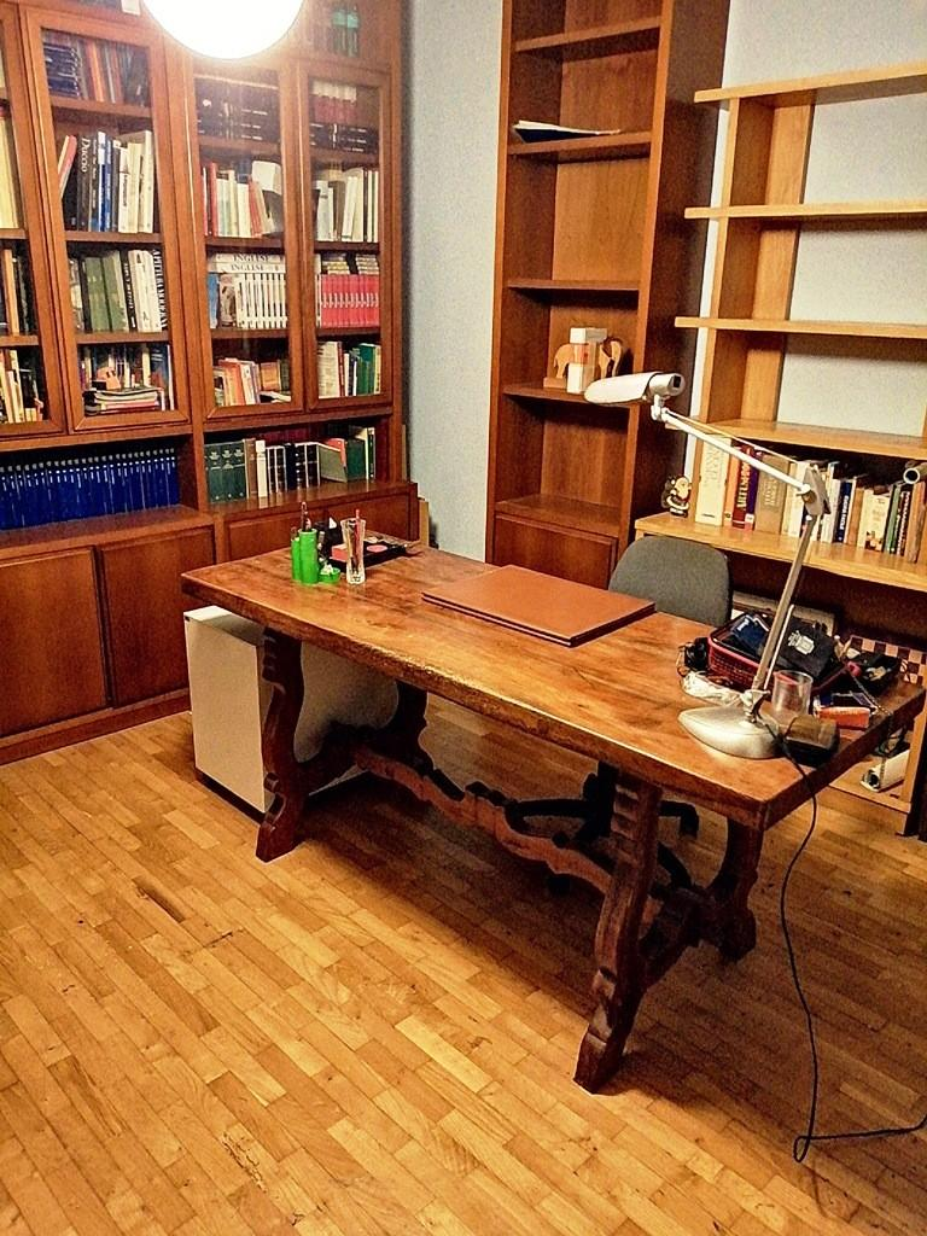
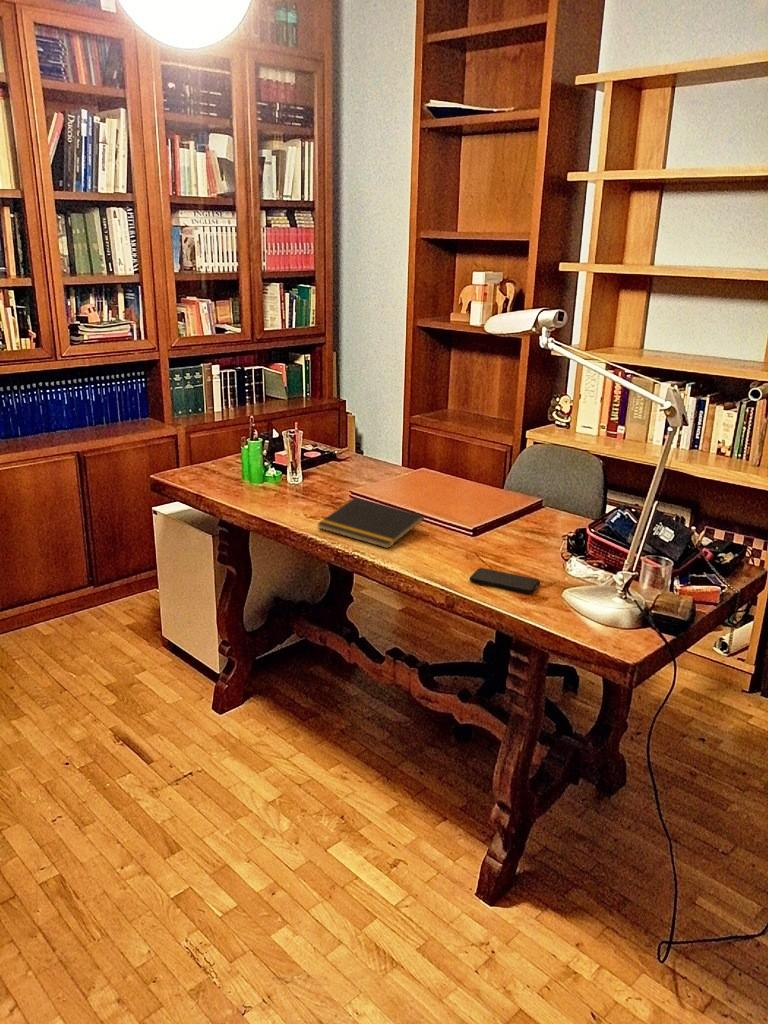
+ notepad (370, 521)
+ smartphone (504, 580)
